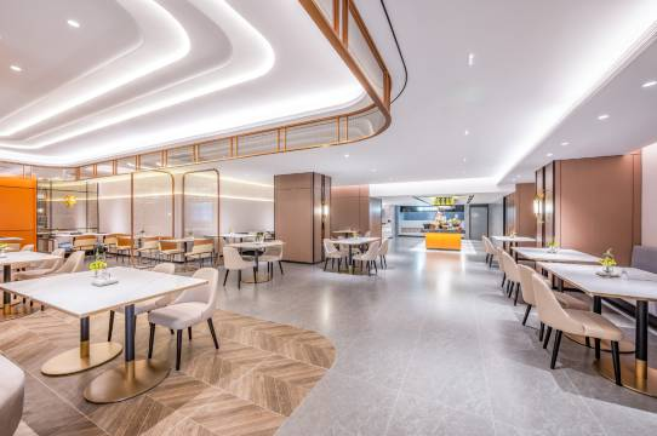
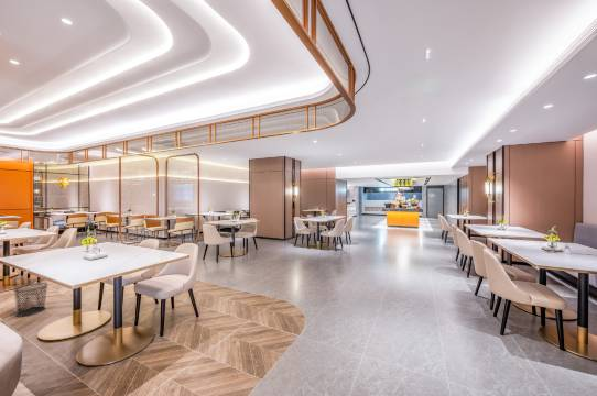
+ waste bin (31, 299)
